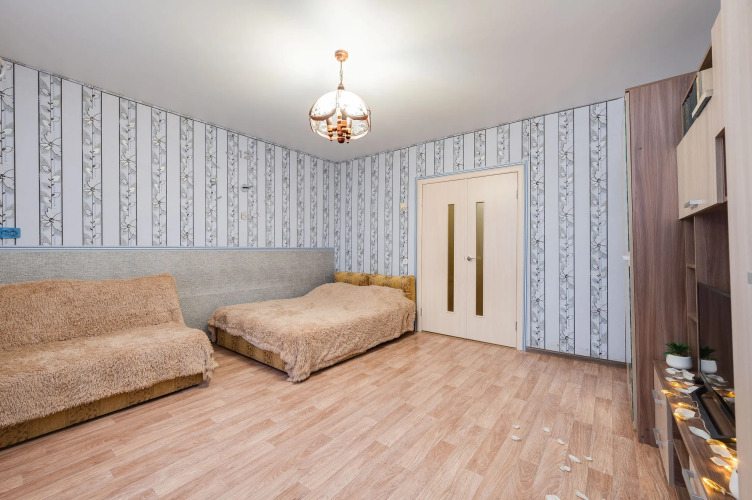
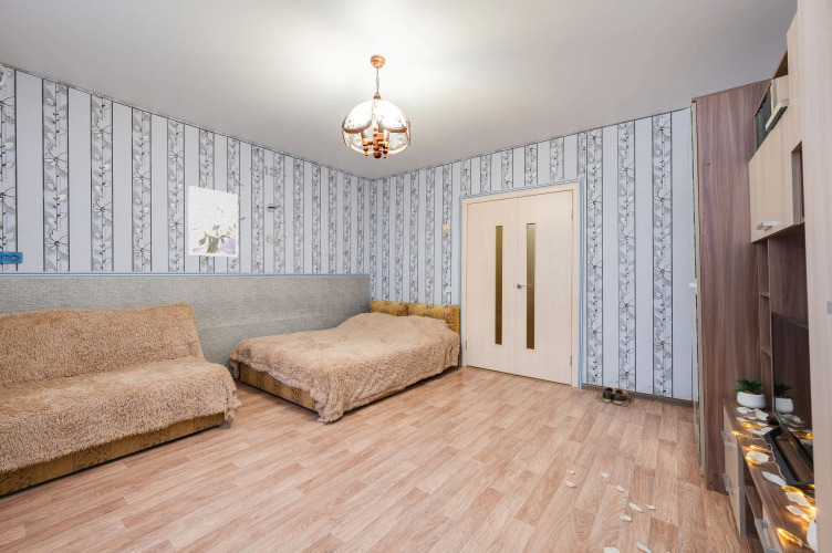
+ shoes (614, 393)
+ wall art (214, 222)
